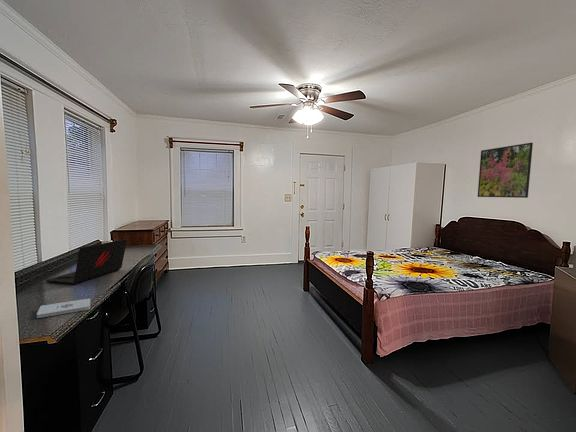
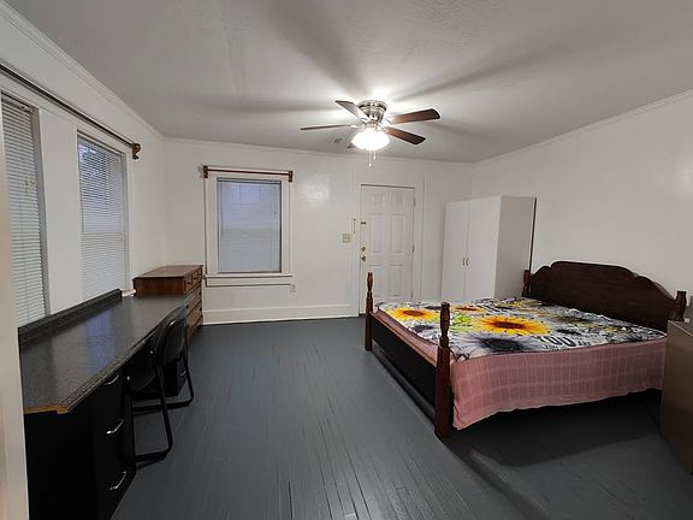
- notepad (65, 307)
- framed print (502, 172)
- laptop (88, 258)
